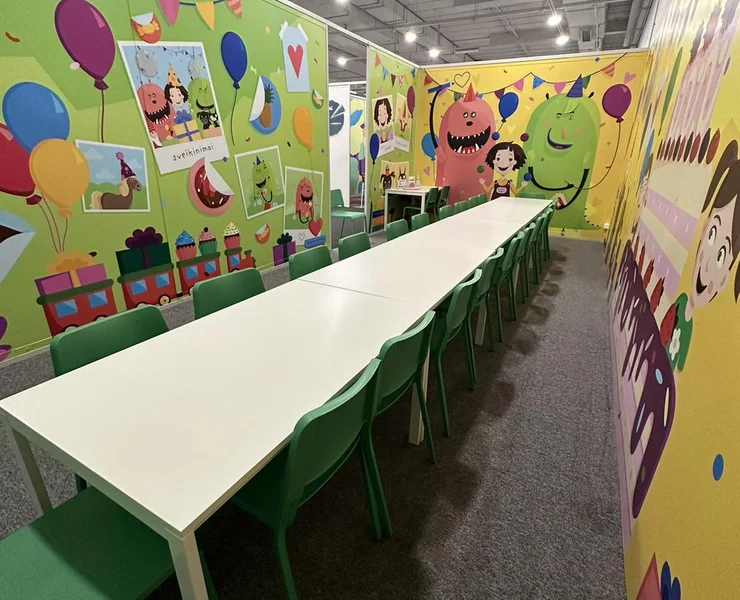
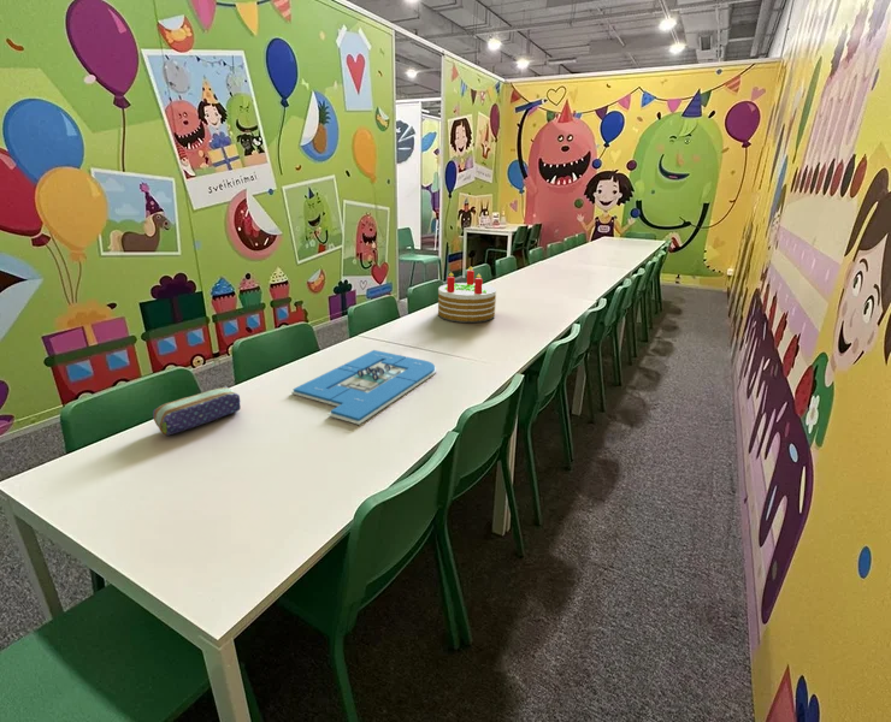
+ pencil case (197, 409)
+ birthday cake (467, 292)
+ board game (367, 377)
